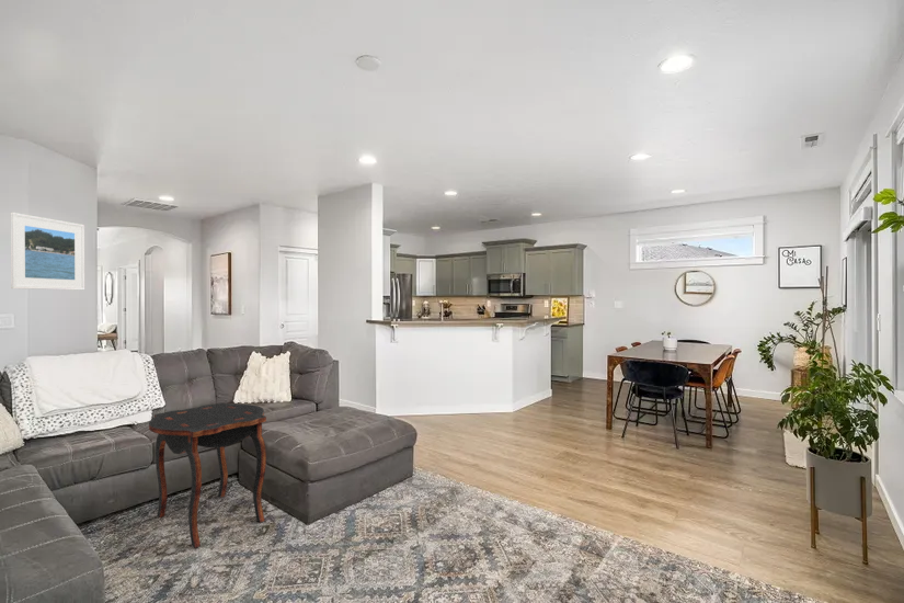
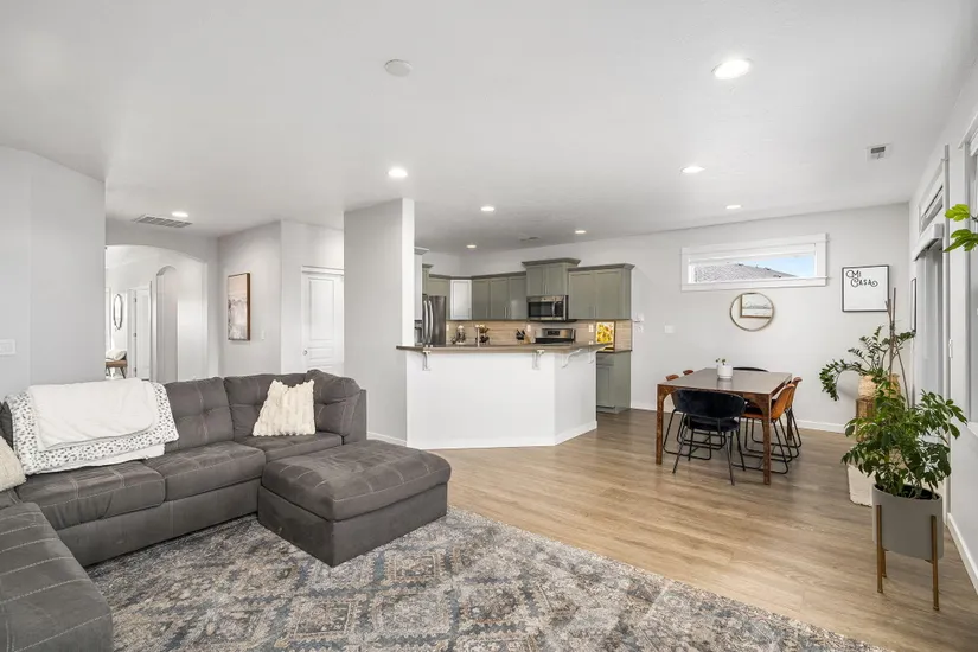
- side table (201, 466)
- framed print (50, 253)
